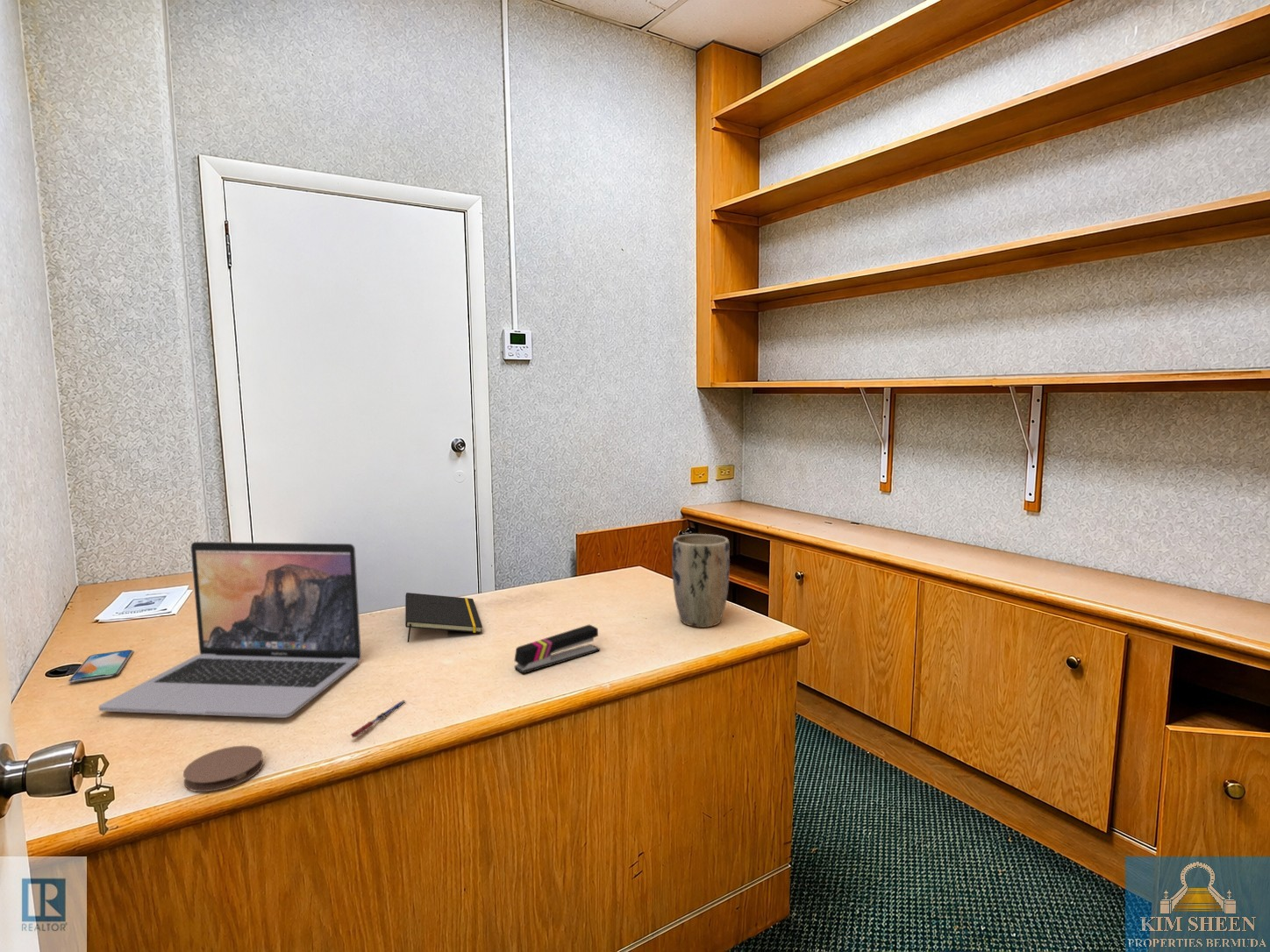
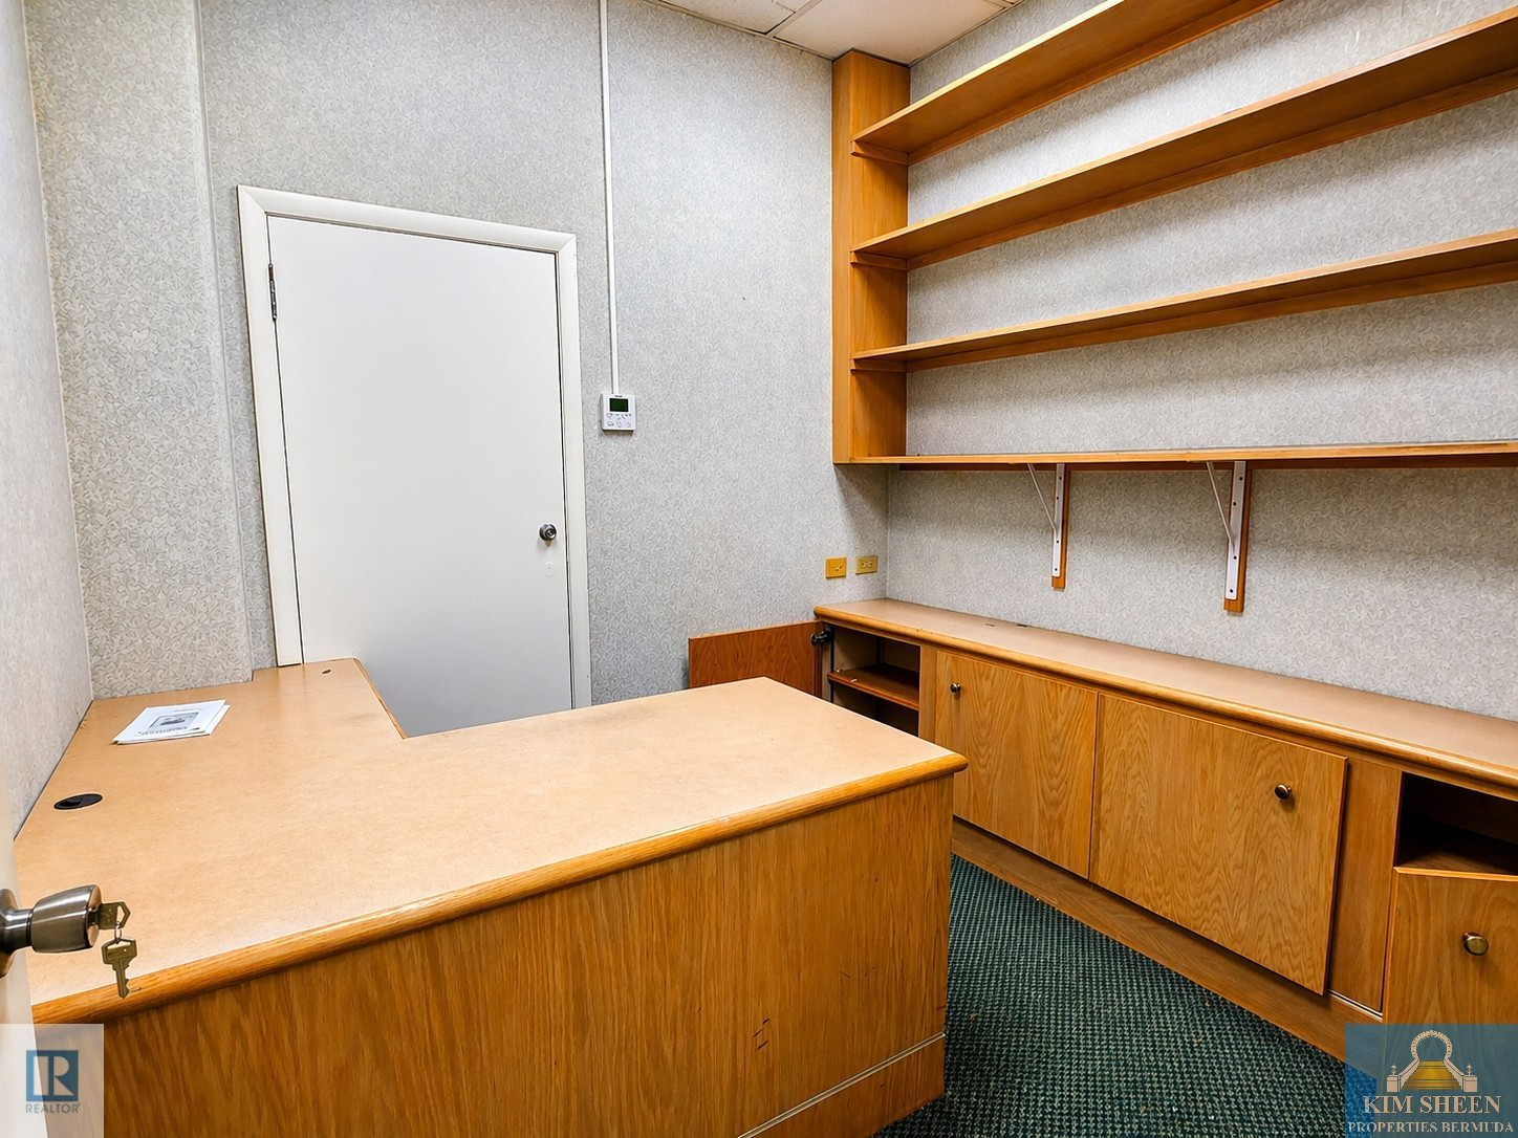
- notepad (442, 611)
- stapler (558, 647)
- laptop (235, 622)
- smartphone (103, 664)
- pen (380, 716)
- plant pot (700, 579)
- coaster (224, 767)
